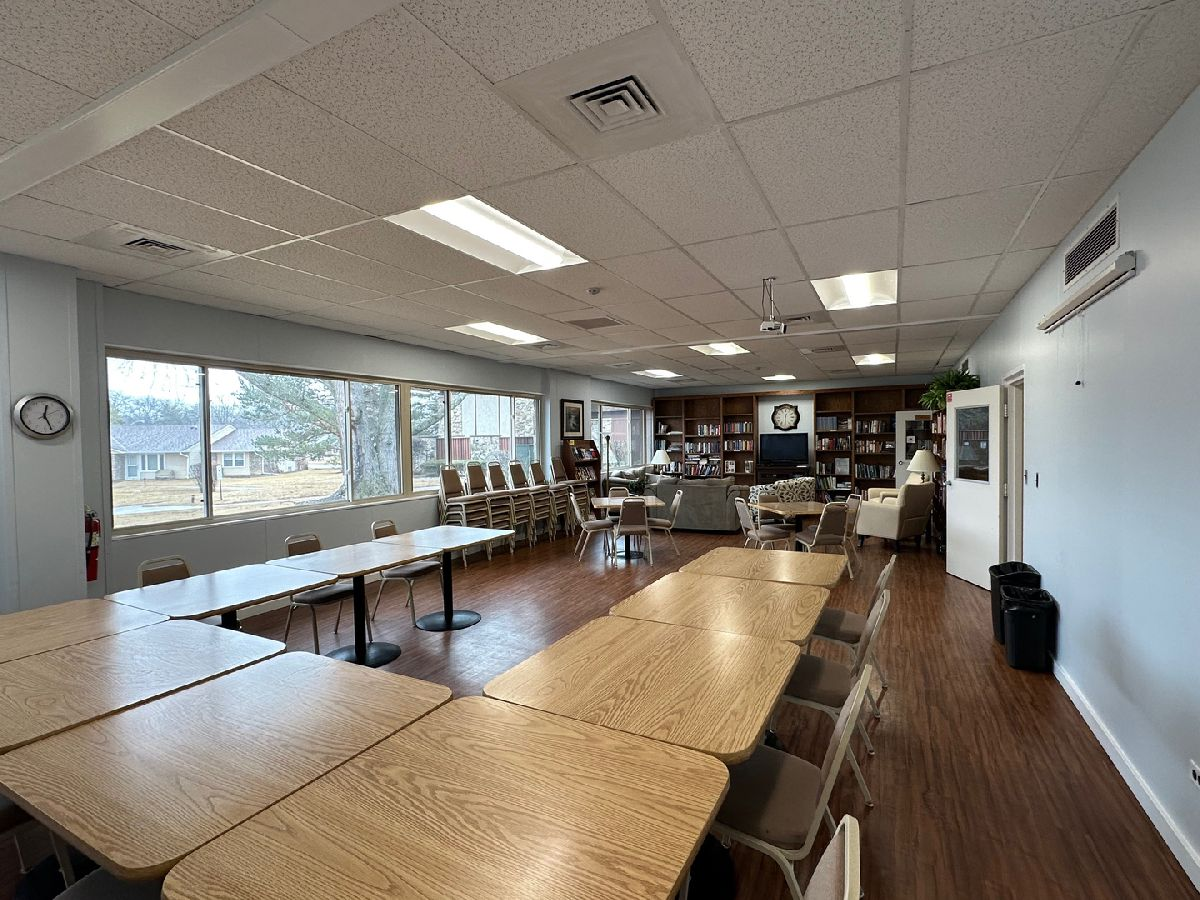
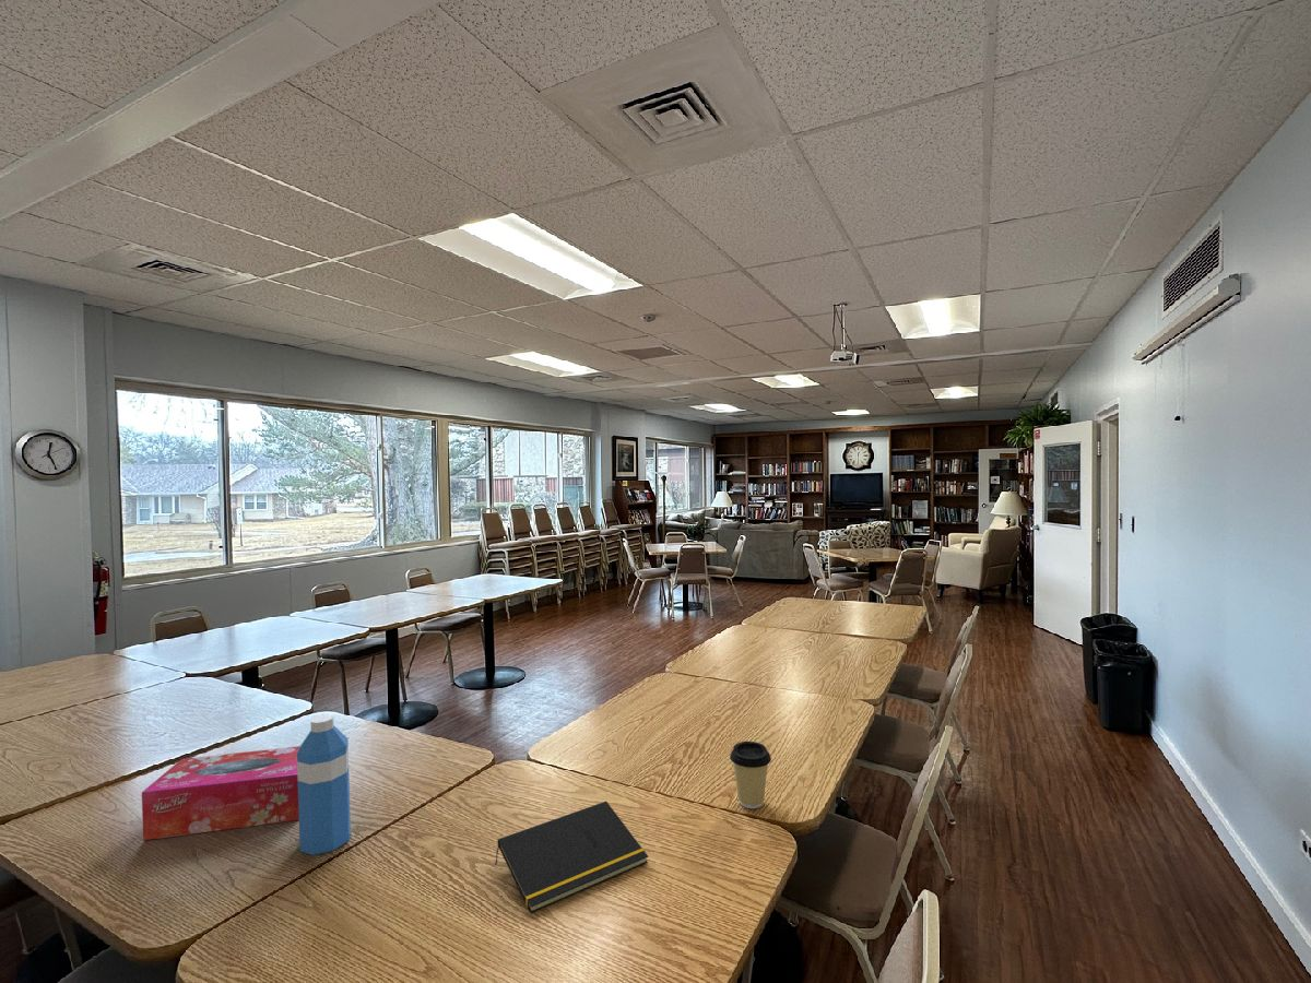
+ tissue box (238, 787)
+ water bottle (323, 780)
+ notepad (572, 850)
+ coffee cup (751, 775)
